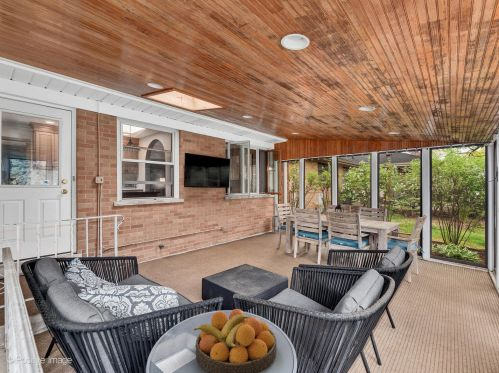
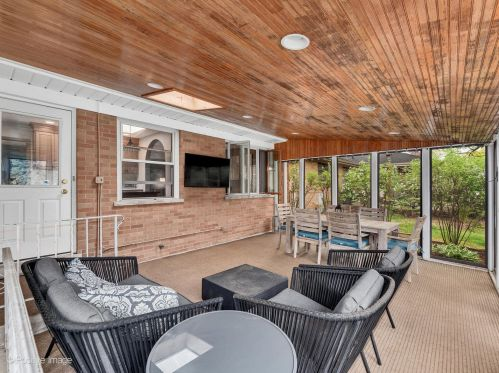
- fruit bowl (236, 333)
